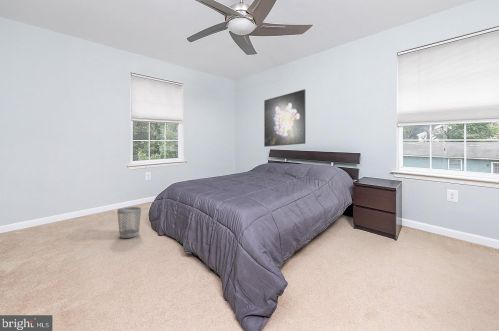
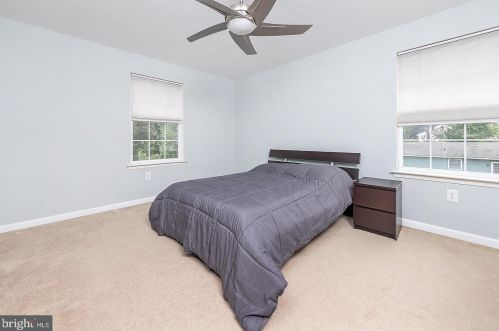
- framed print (283, 120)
- wastebasket (129, 222)
